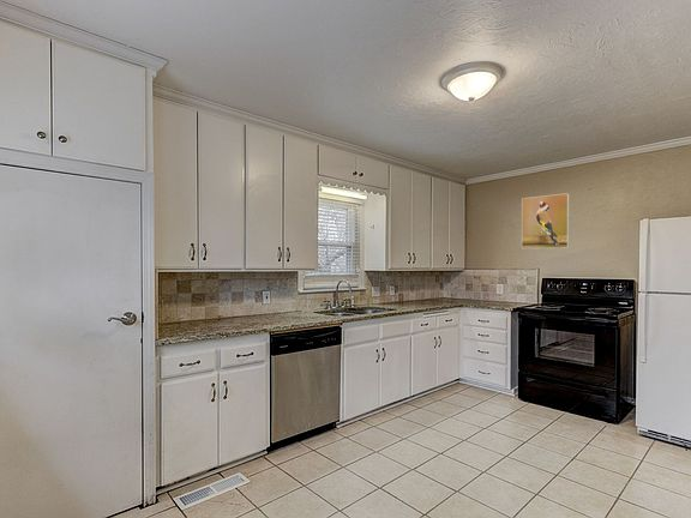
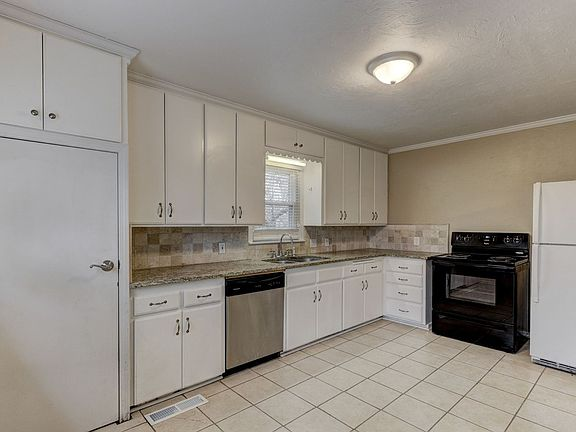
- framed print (543, 222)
